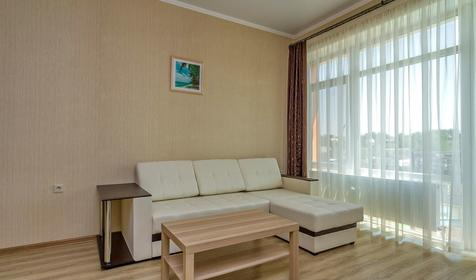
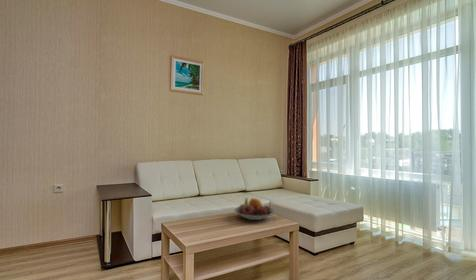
+ fruit bowl (254, 208)
